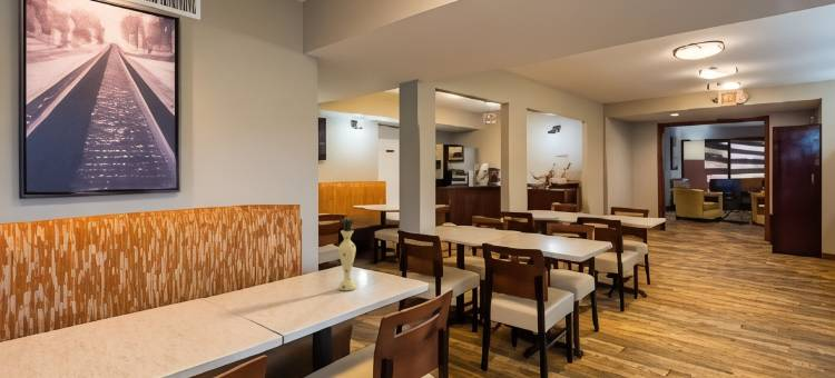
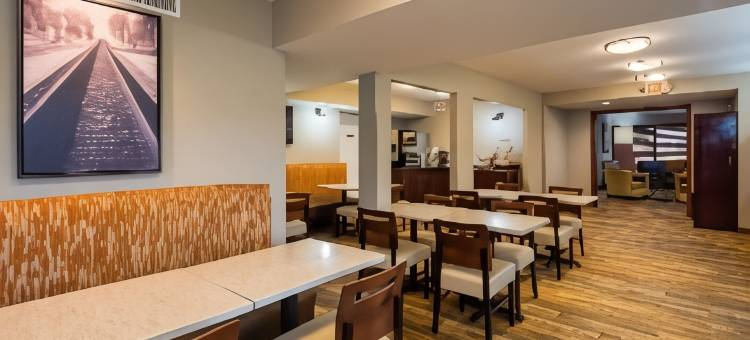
- vase (346, 251)
